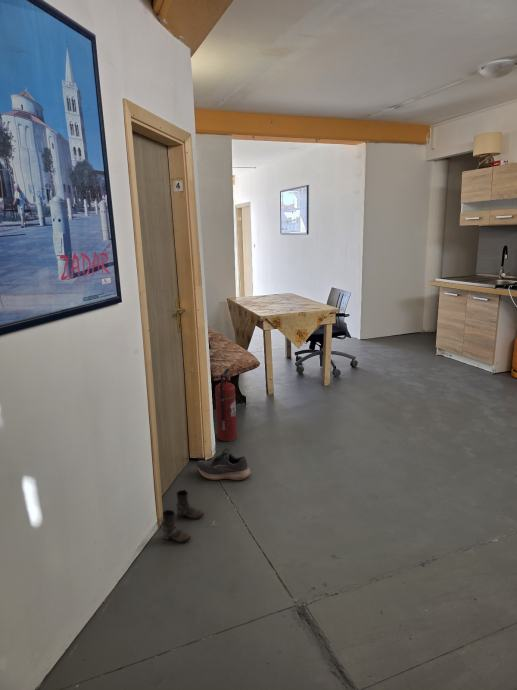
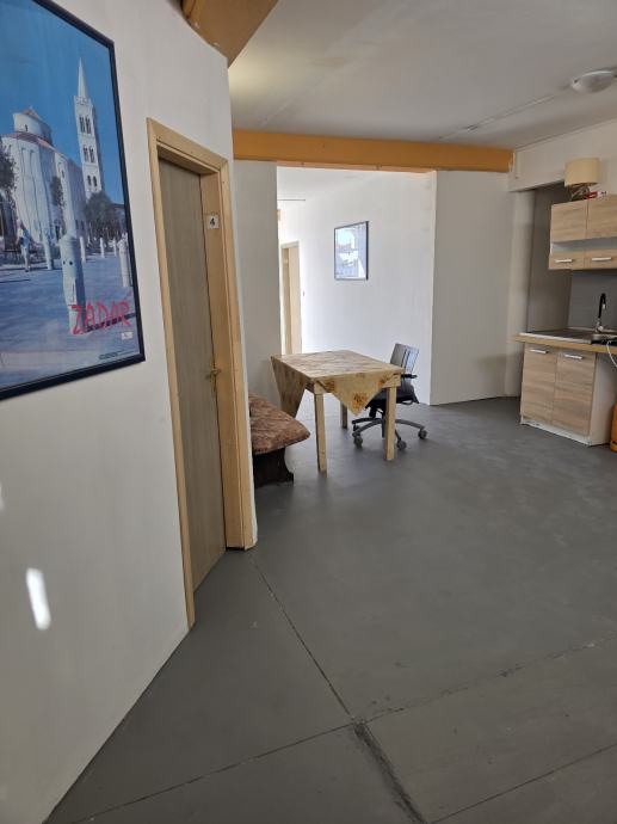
- boots (183, 515)
- fire extinguisher (225, 405)
- shoe (222, 462)
